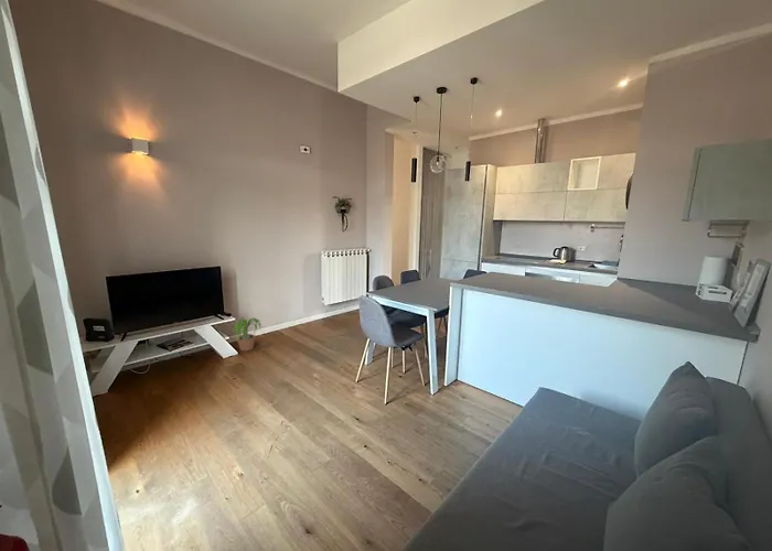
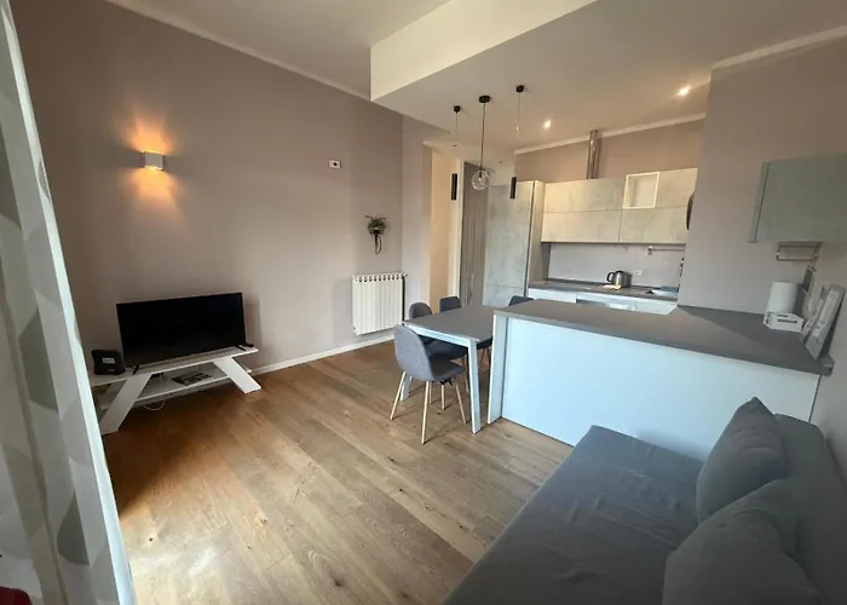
- potted plant (246, 332)
